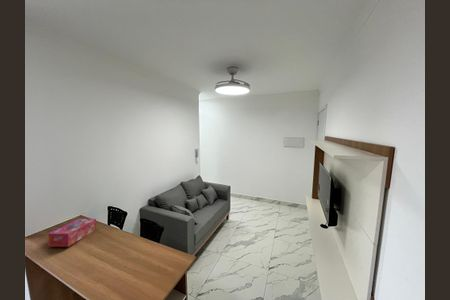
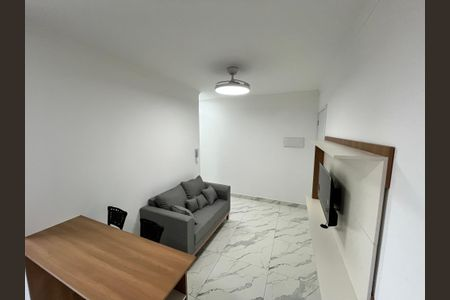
- tissue box (74, 231)
